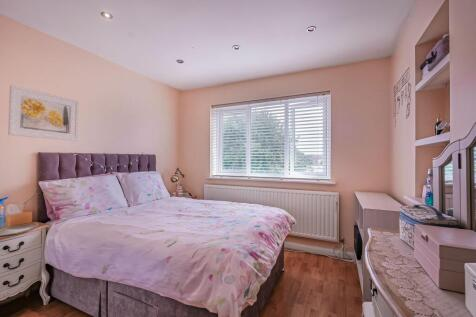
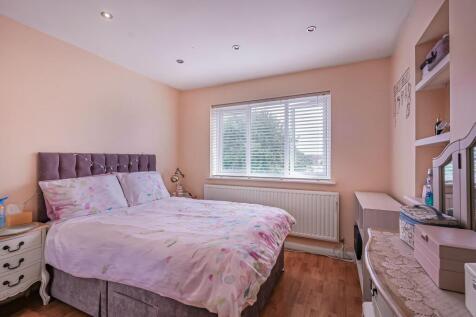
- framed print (47, 116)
